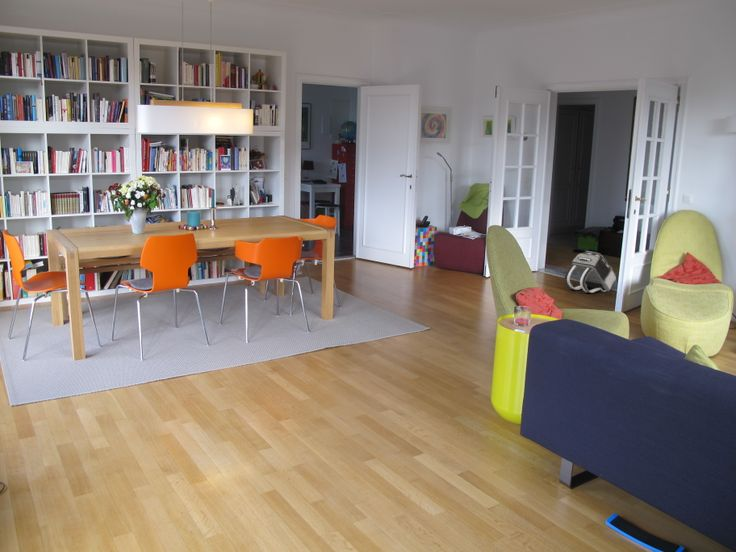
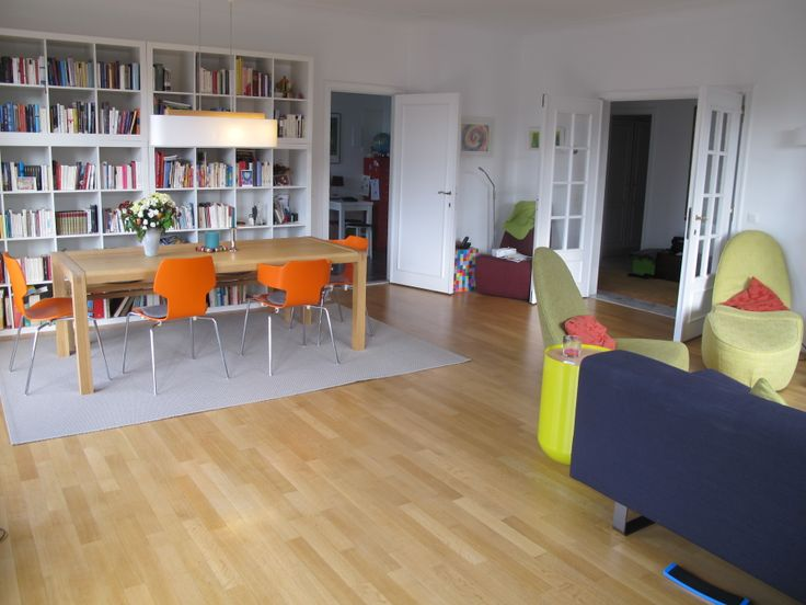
- backpack (591, 270)
